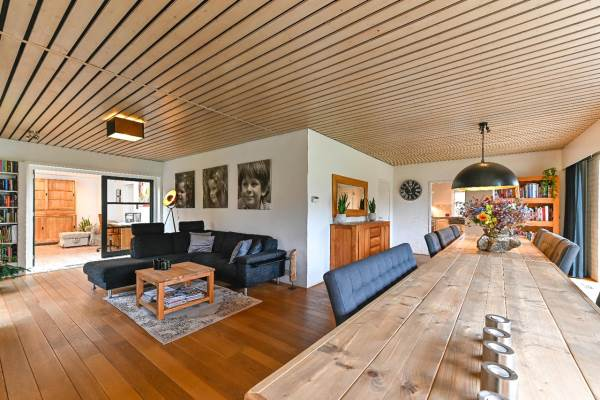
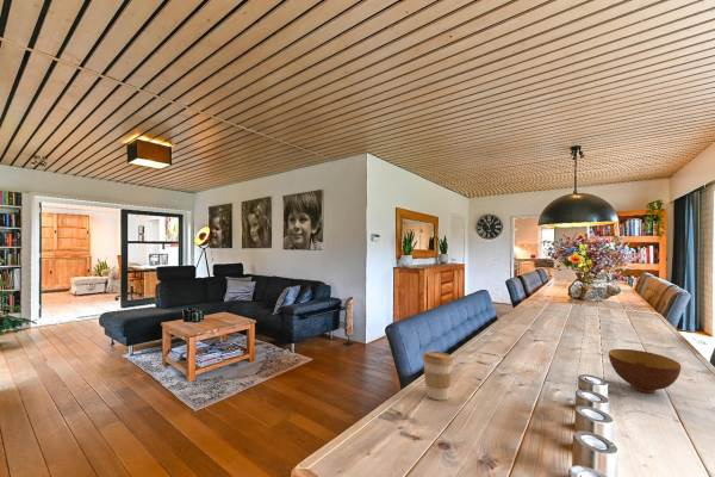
+ bowl (642, 373)
+ coffee cup (437, 373)
